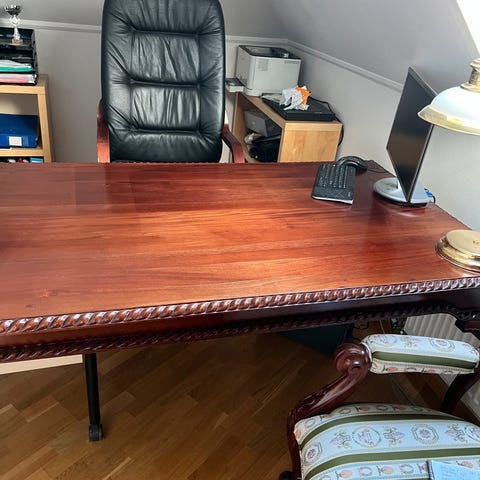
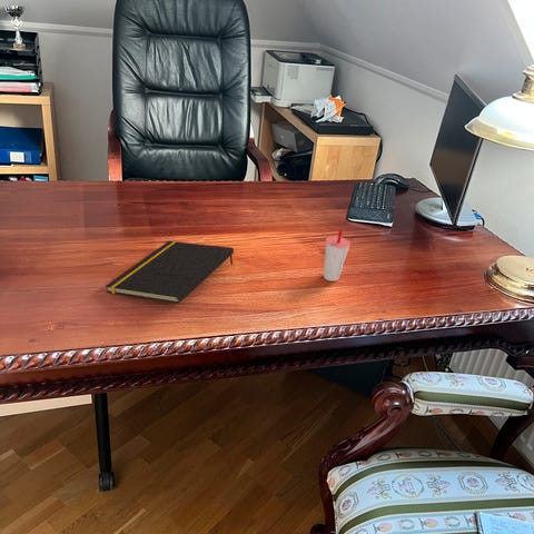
+ notepad (172, 268)
+ cup (335, 254)
